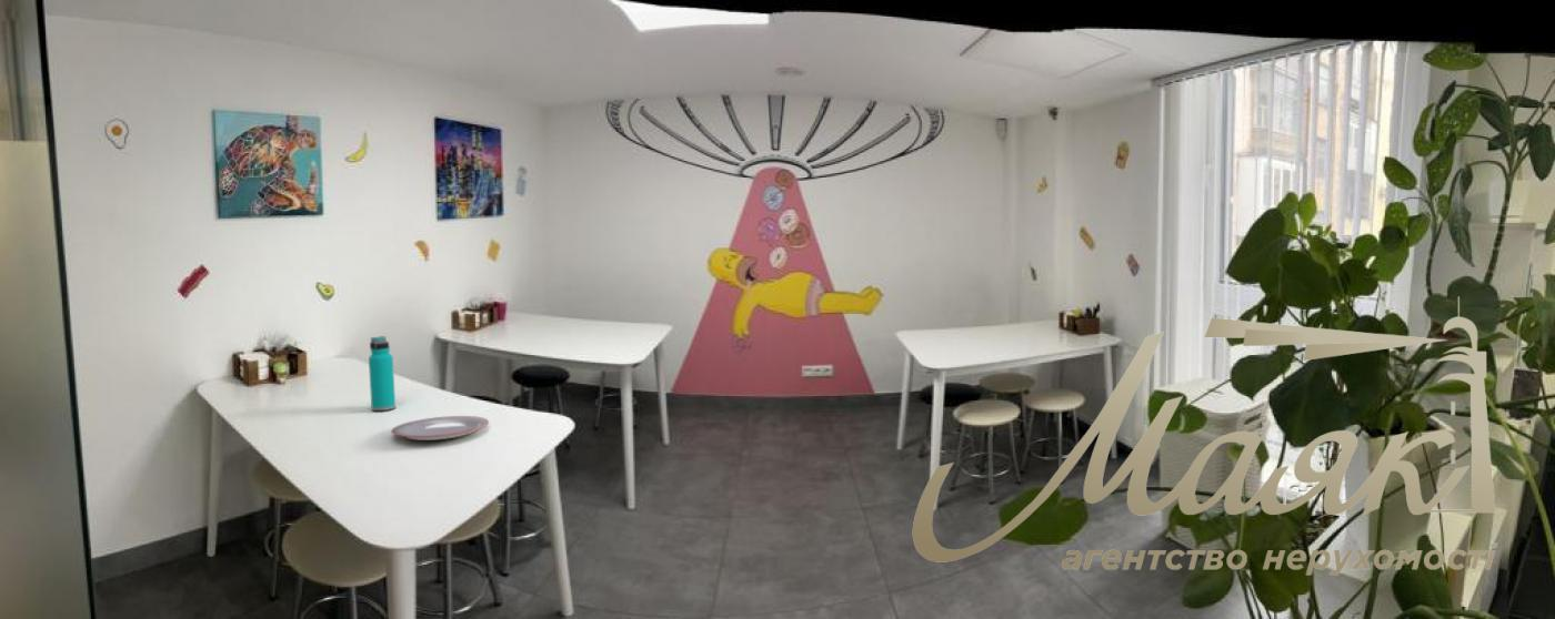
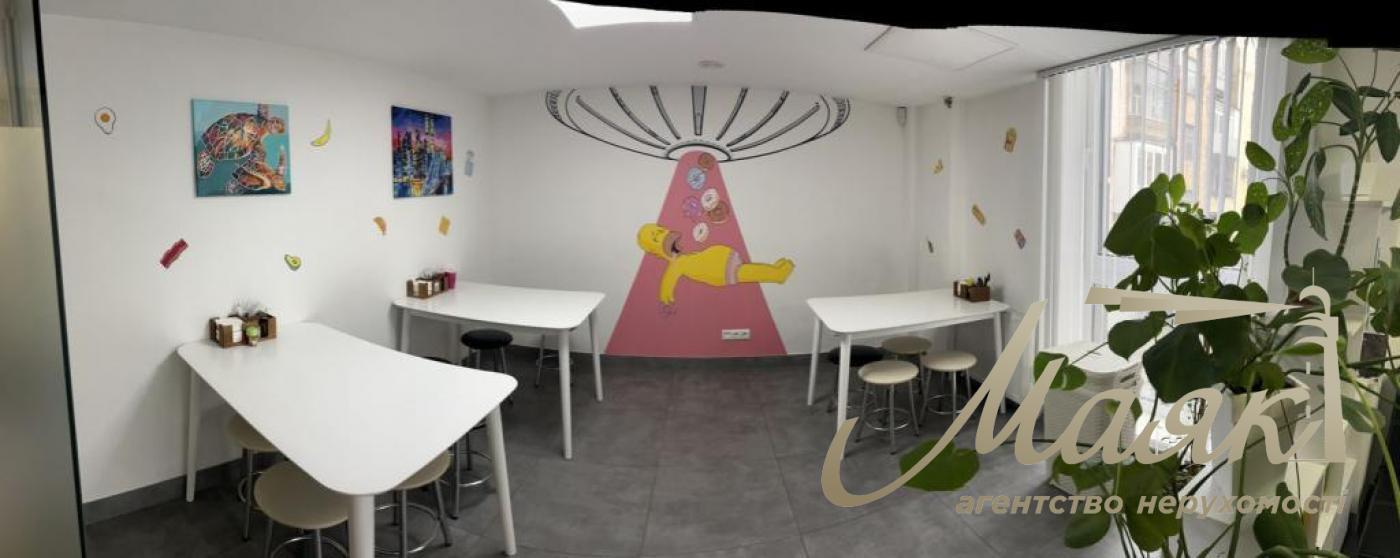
- plate (441, 428)
- water bottle (381, 372)
